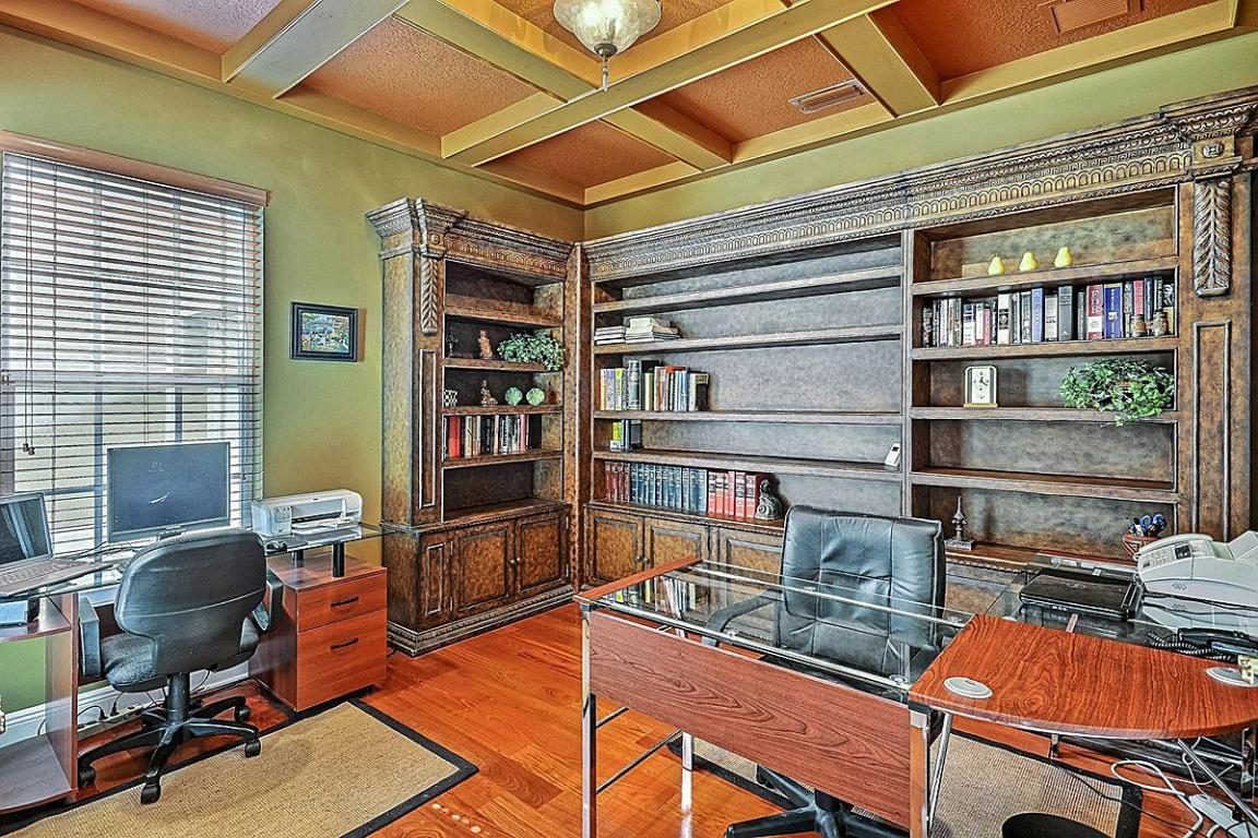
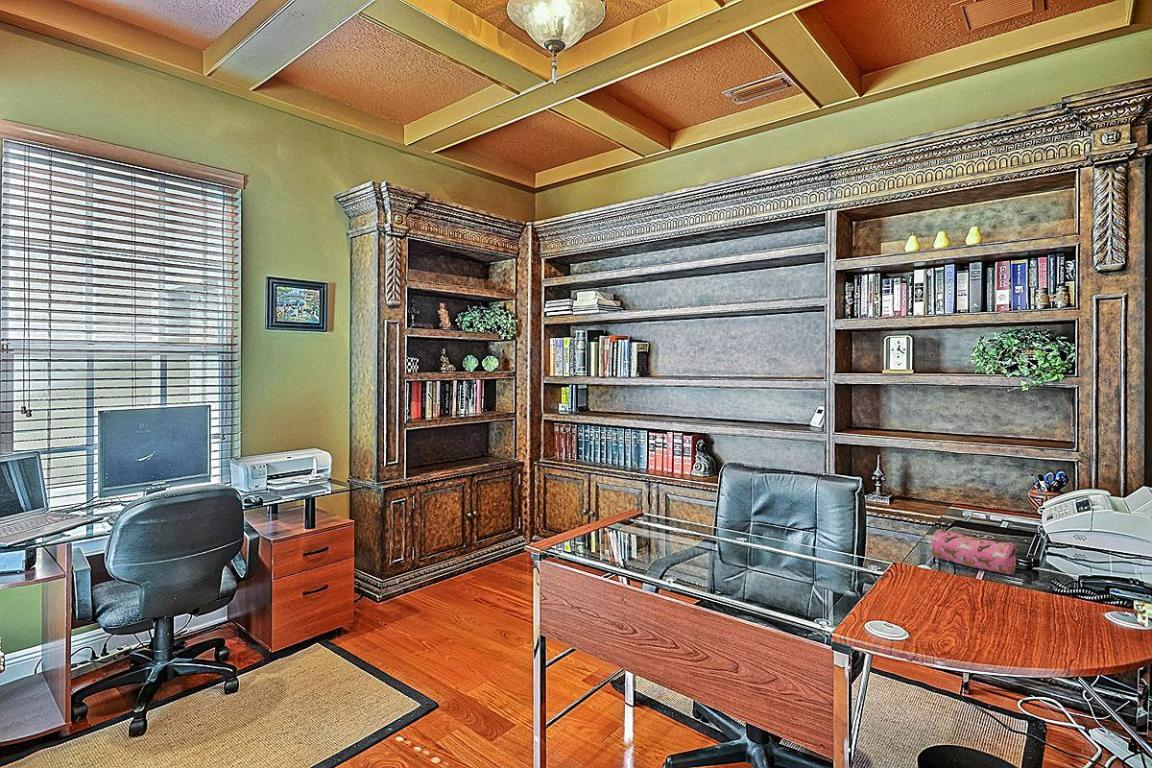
+ pencil case (972, 550)
